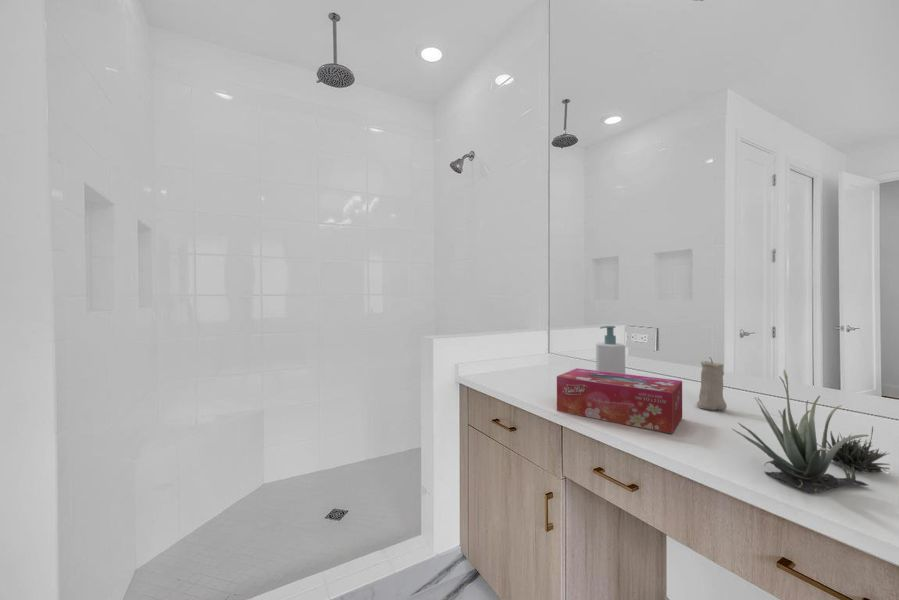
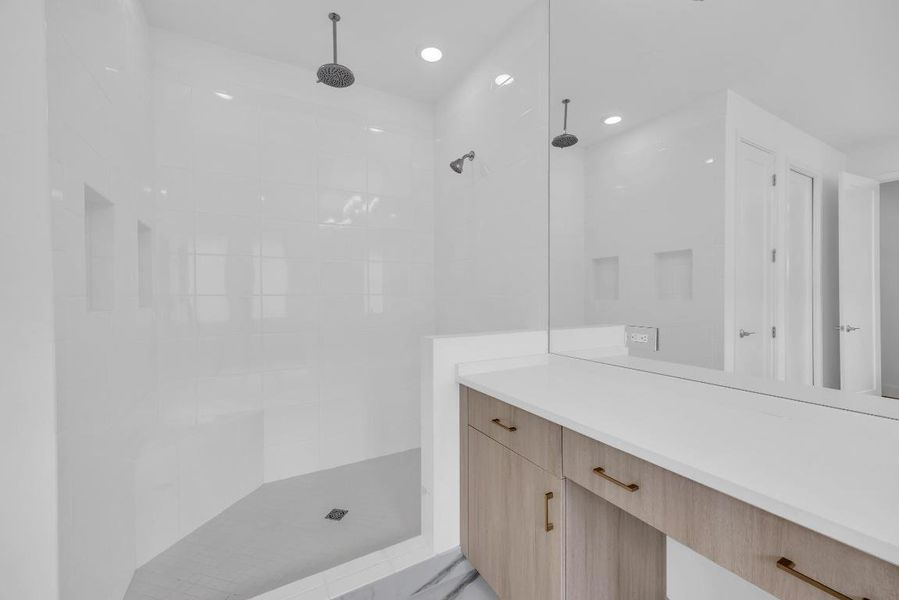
- succulent plant (814, 421)
- soap bottle (610, 355)
- tissue box (617, 396)
- candle (711, 382)
